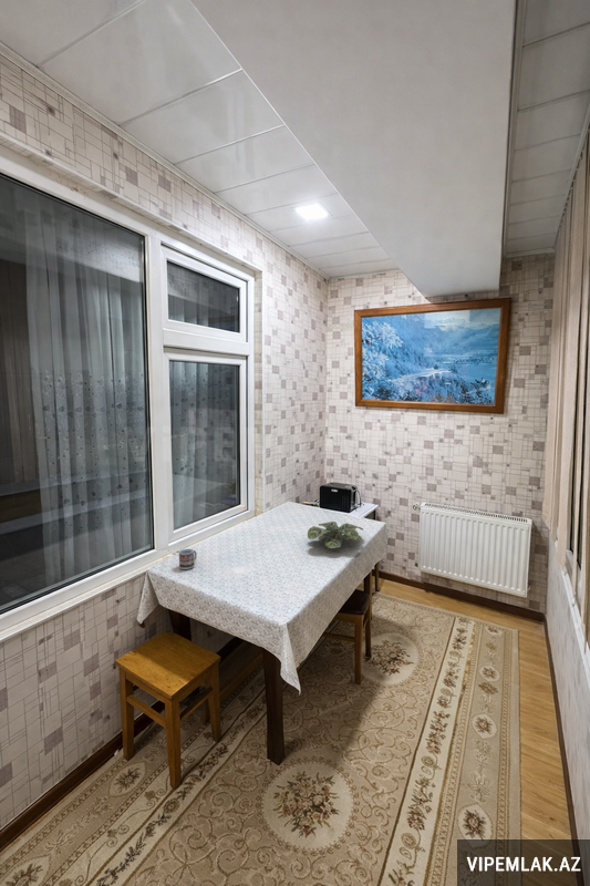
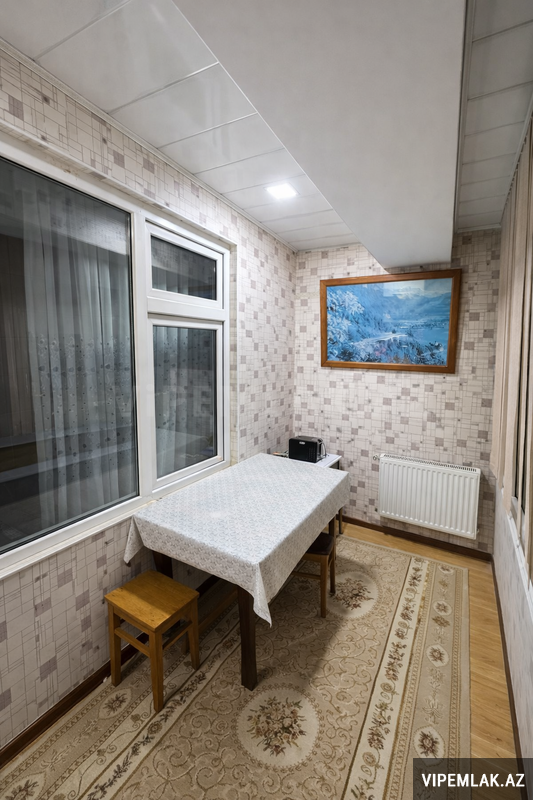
- plant (335, 534)
- cup (188, 557)
